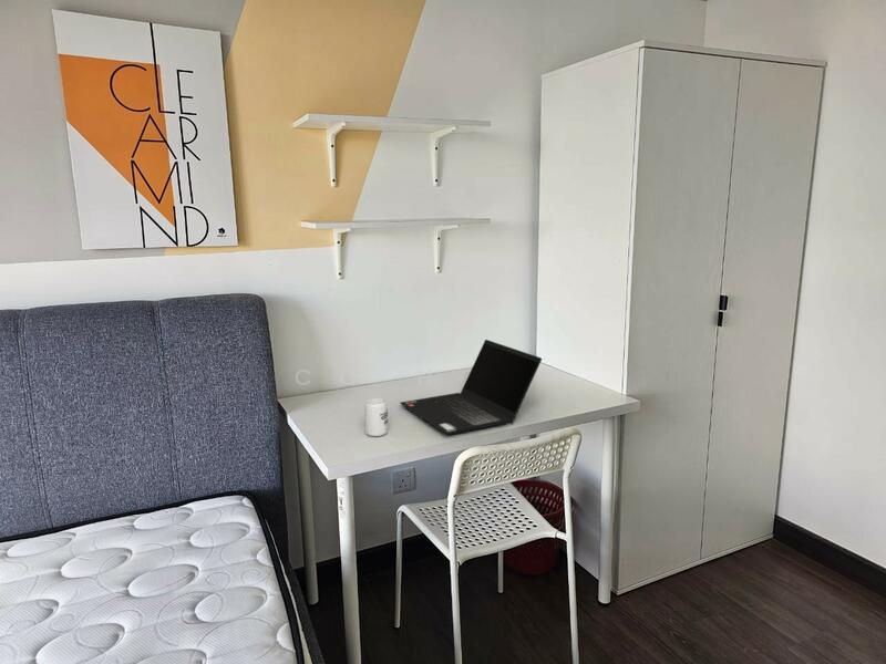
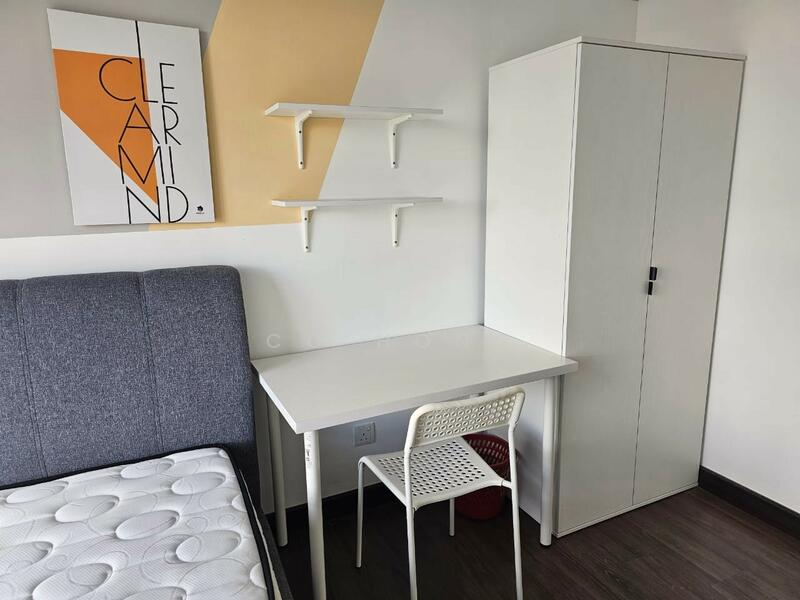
- cup (375, 417)
- laptop computer (467, 383)
